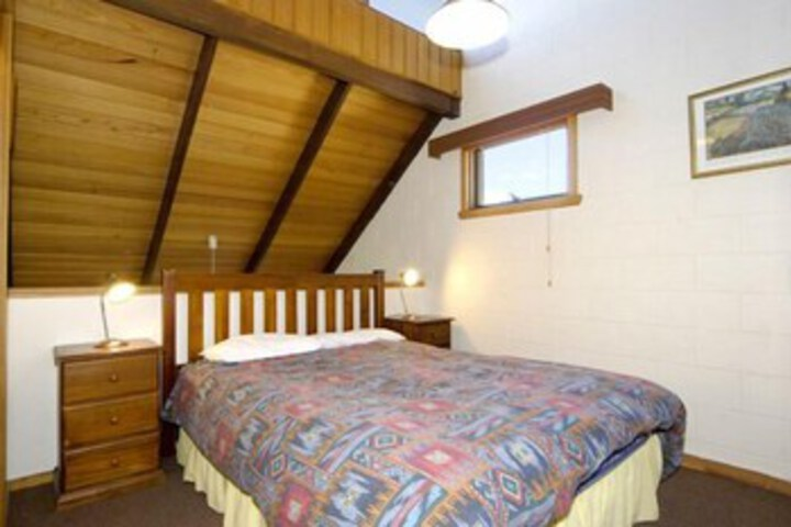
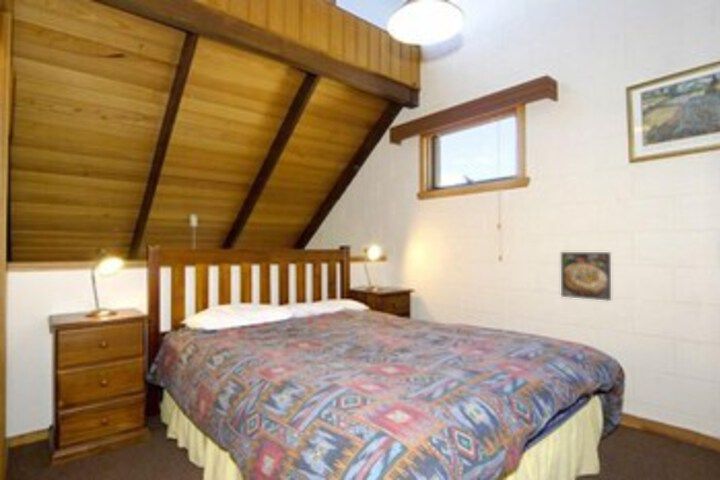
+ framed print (584, 275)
